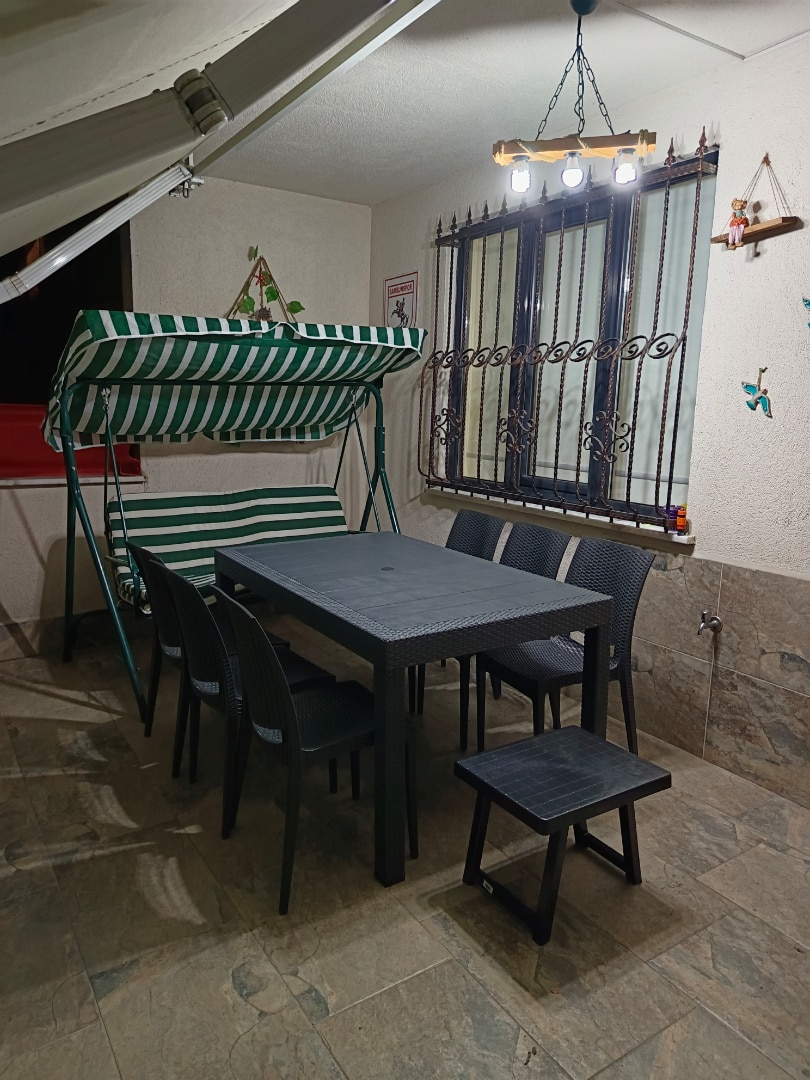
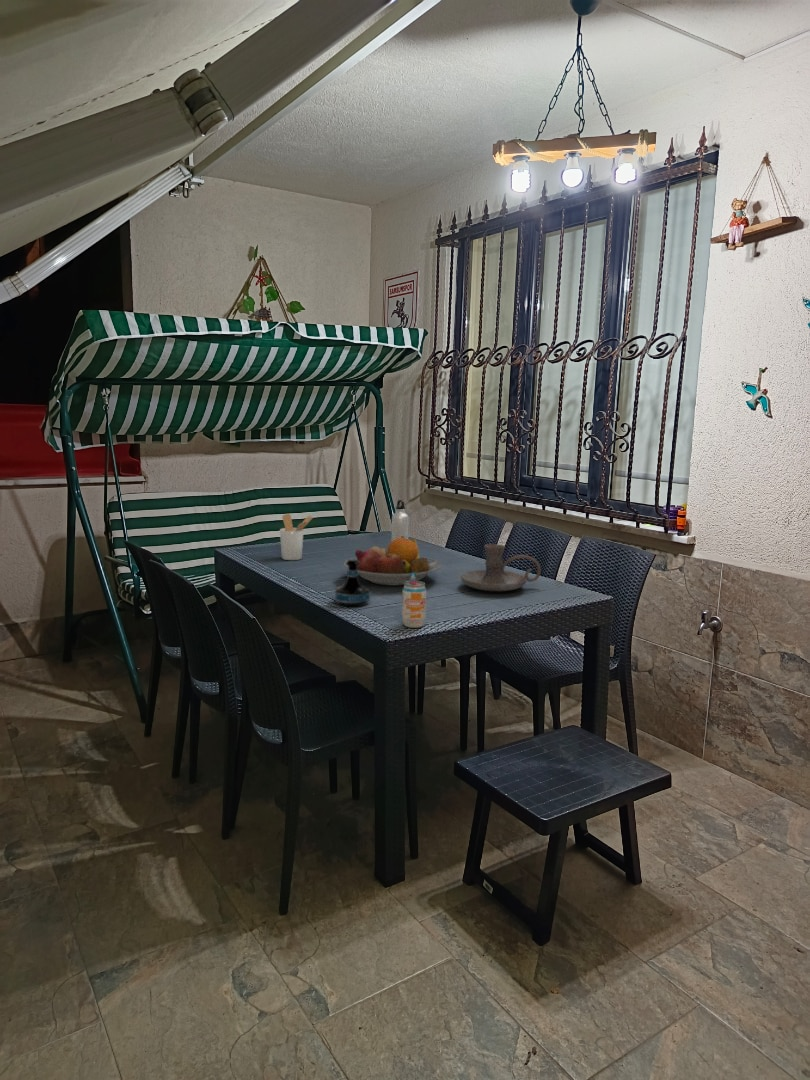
+ water bottle (400, 530)
+ utensil holder (297, 536)
+ beverage can (414, 600)
+ fruit bowl (392, 560)
+ candle holder (501, 567)
+ tequila bottle (352, 581)
